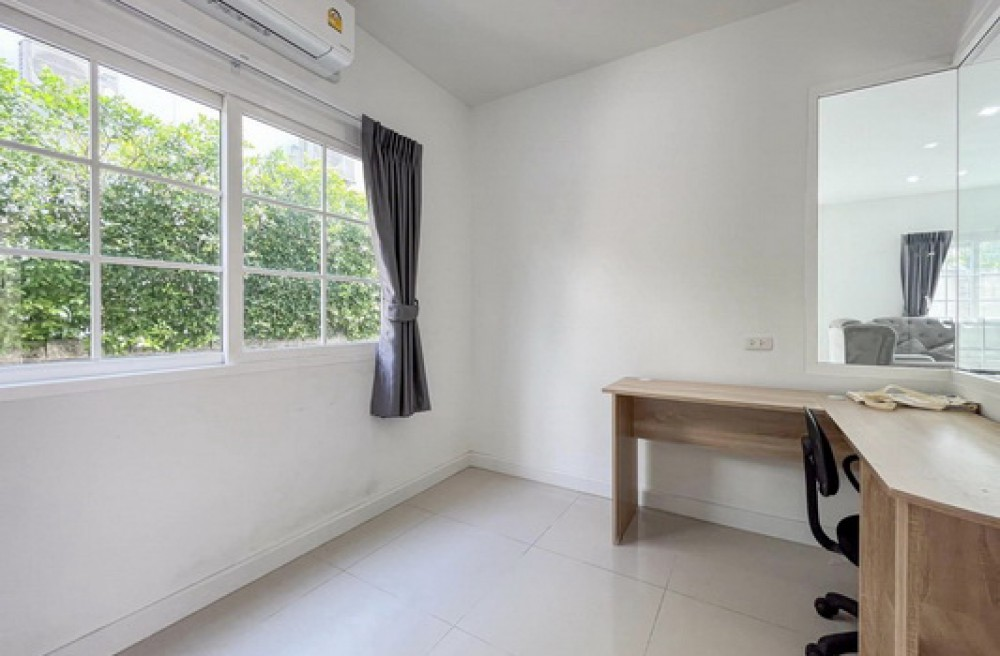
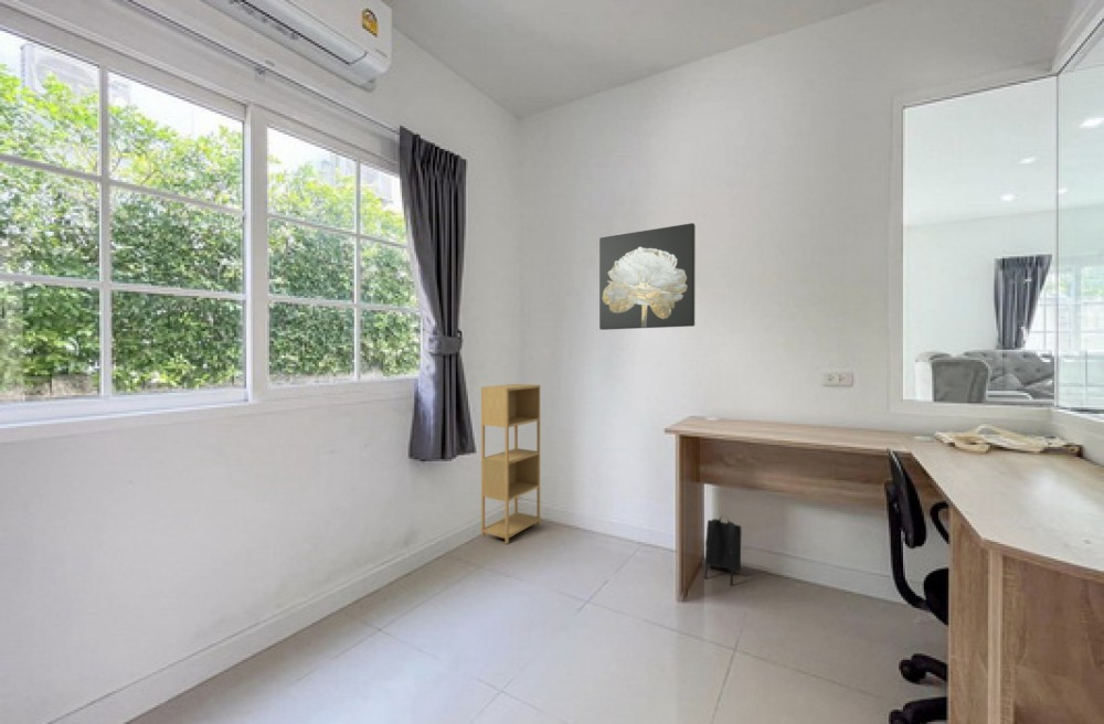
+ shelving unit (511, 458)
+ backpack (721, 546)
+ wall art (645, 279)
